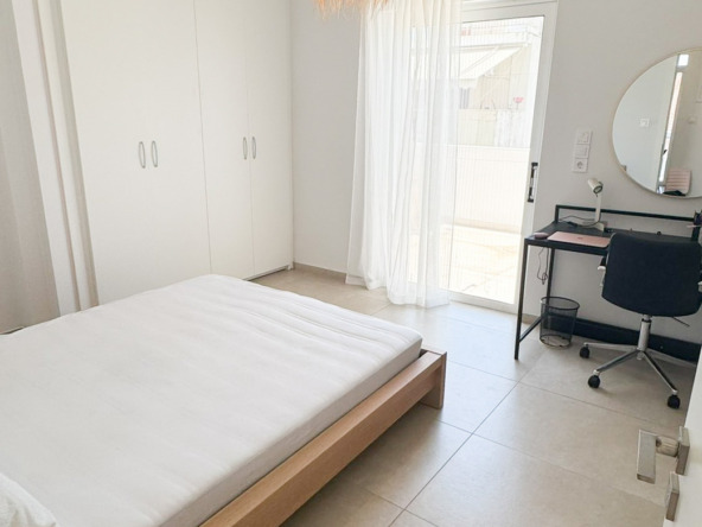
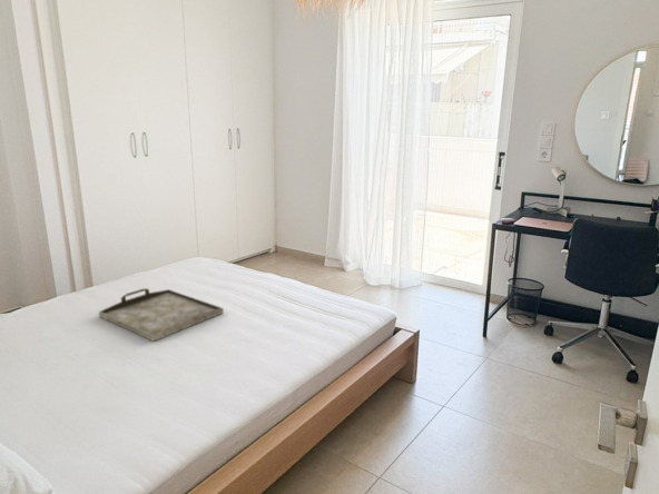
+ serving tray (161, 307)
